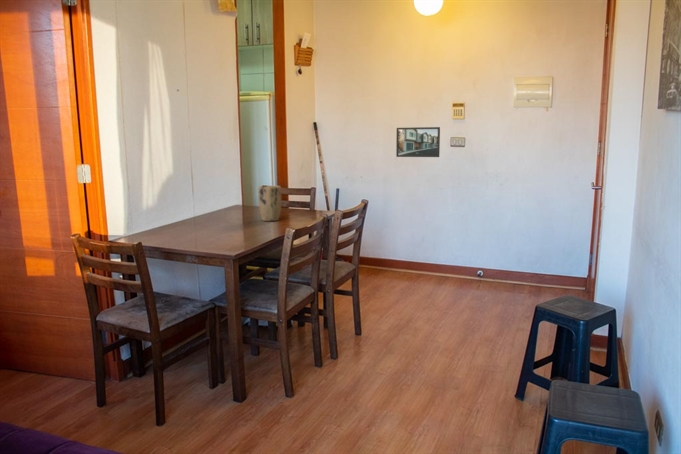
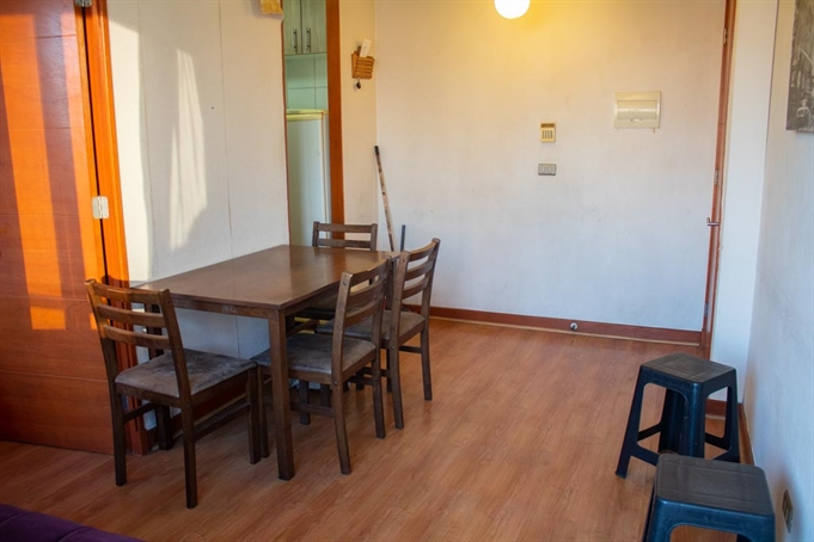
- plant pot (269, 203)
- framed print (417, 142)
